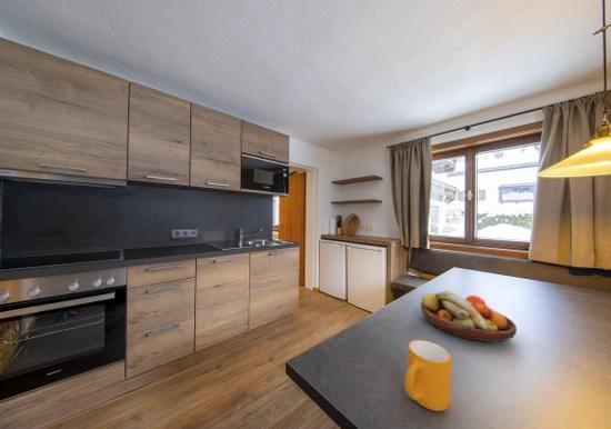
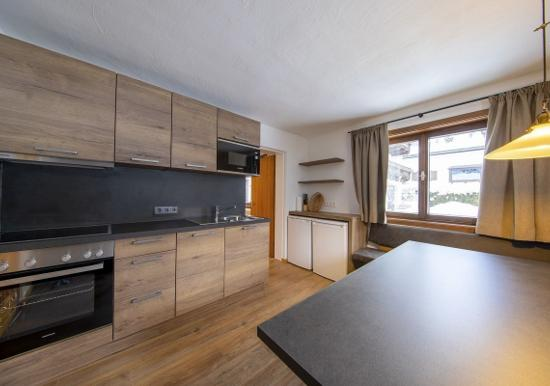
- mug (423, 377)
- fruit bowl (463, 309)
